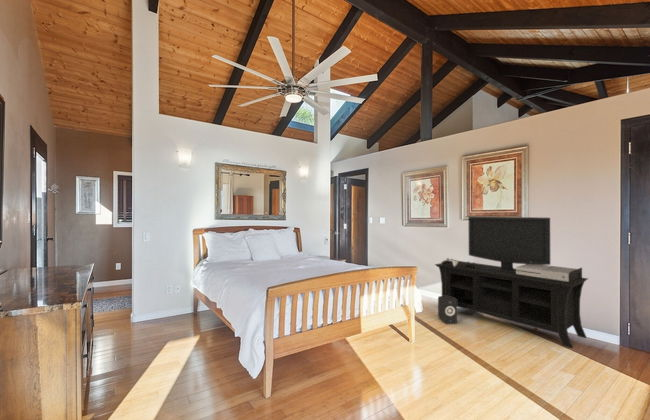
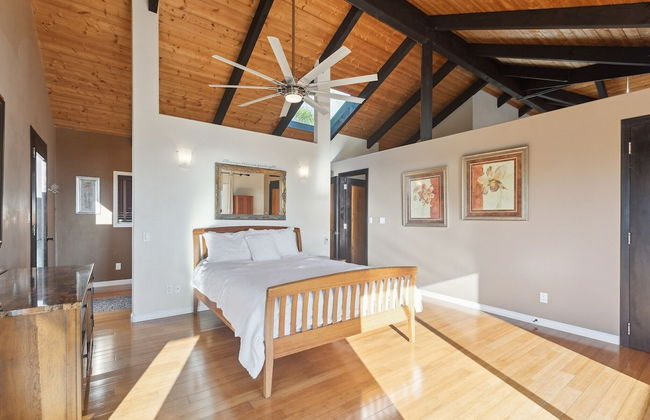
- media console (502, 269)
- speaker (447, 308)
